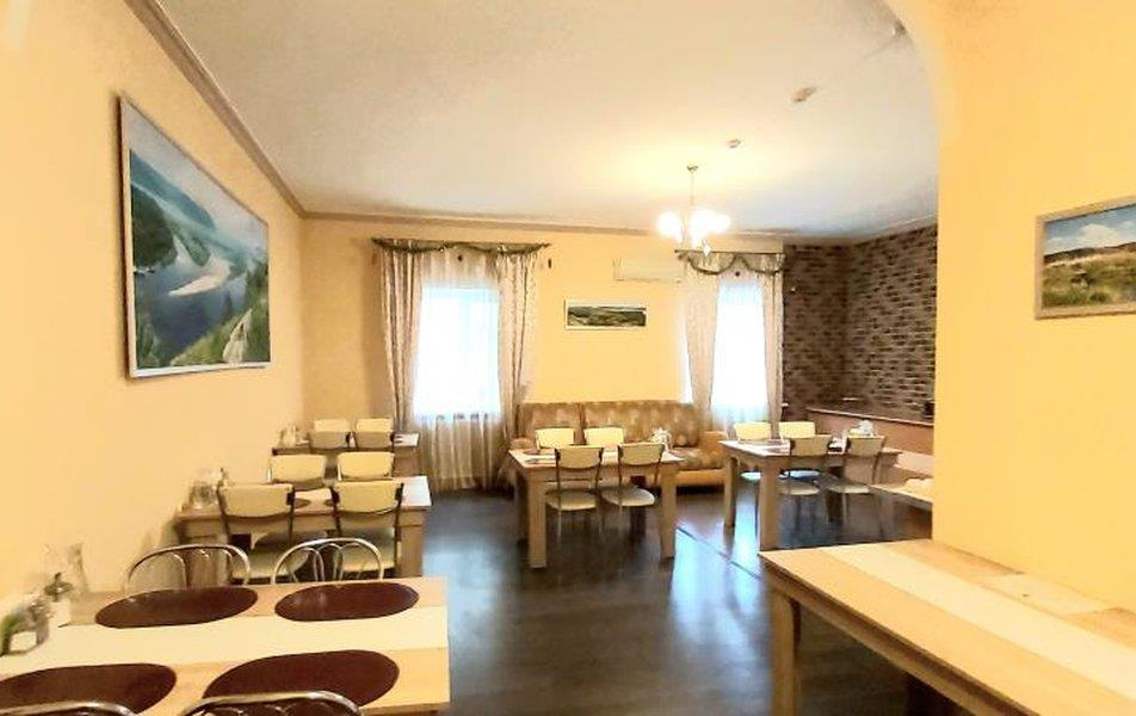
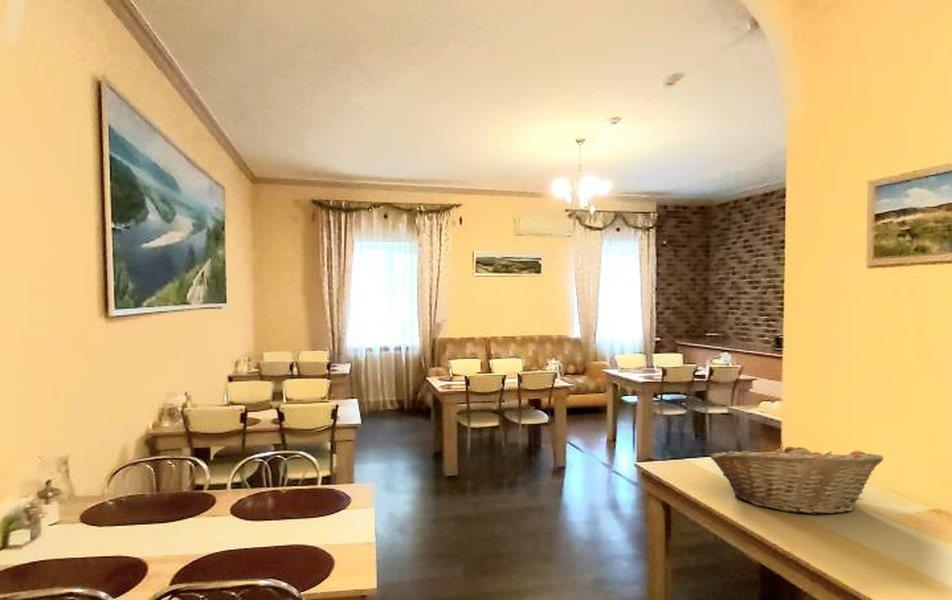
+ fruit basket (792, 469)
